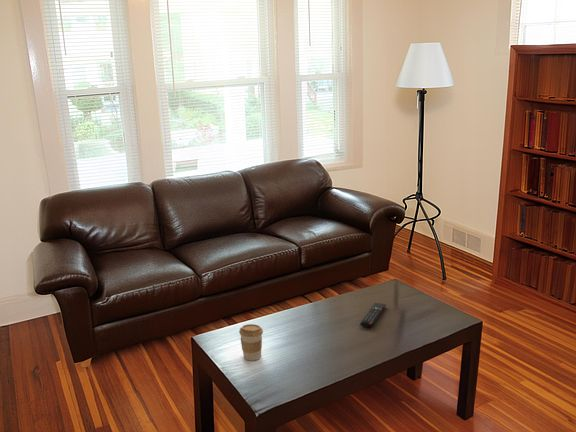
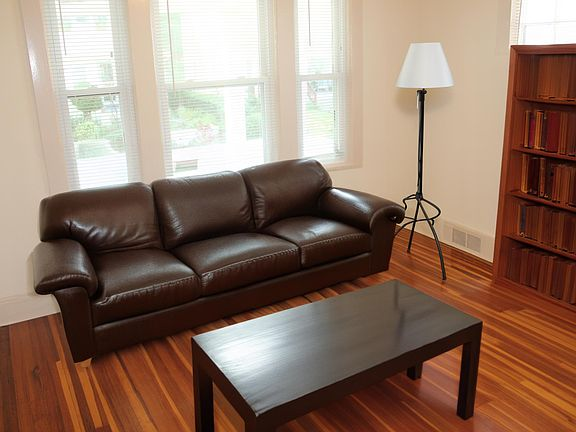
- coffee cup (251, 341)
- remote control (373, 314)
